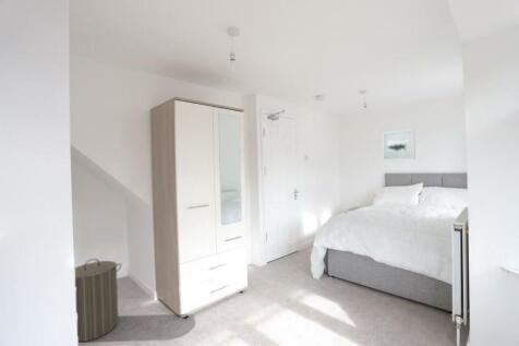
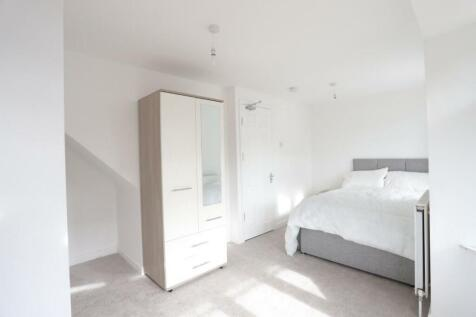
- laundry hamper (94, 293)
- wall art (397, 145)
